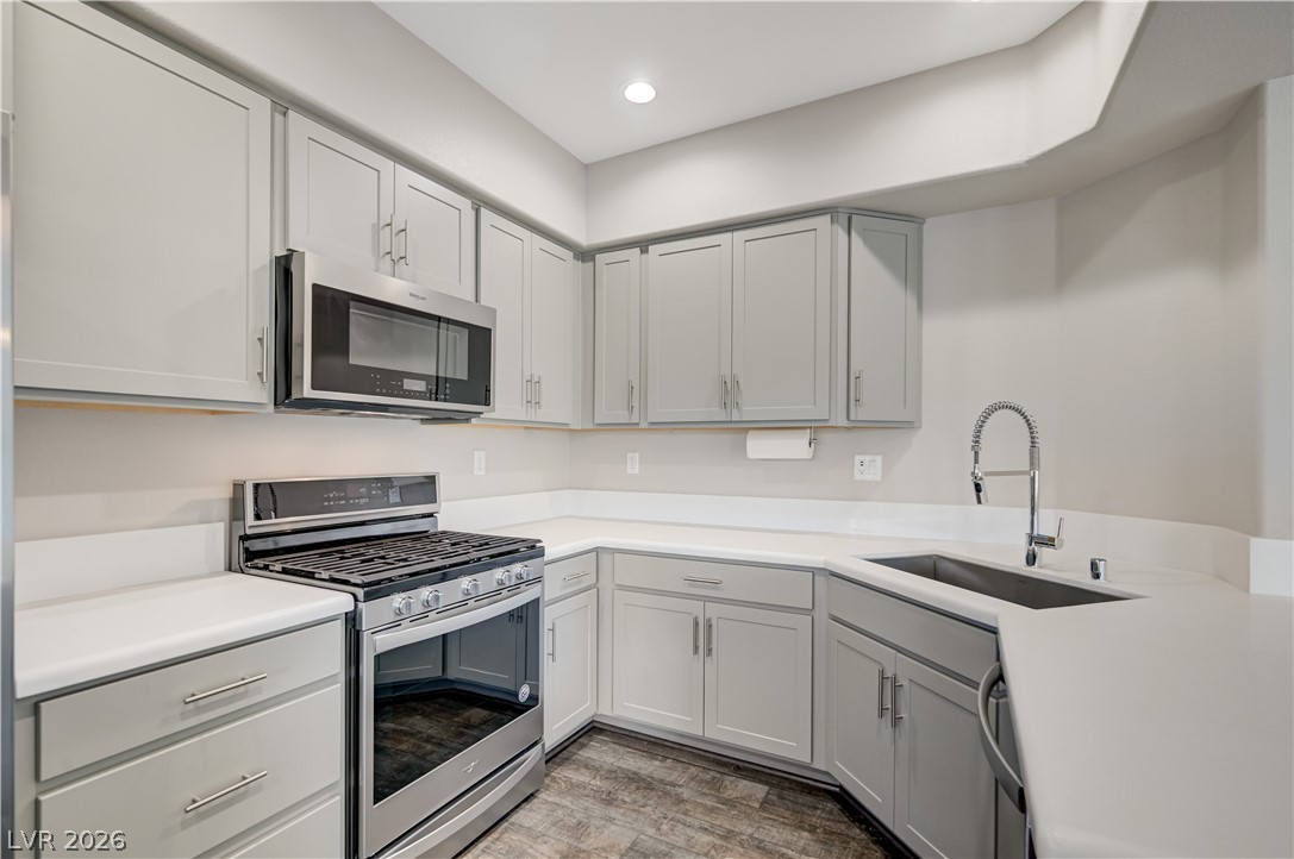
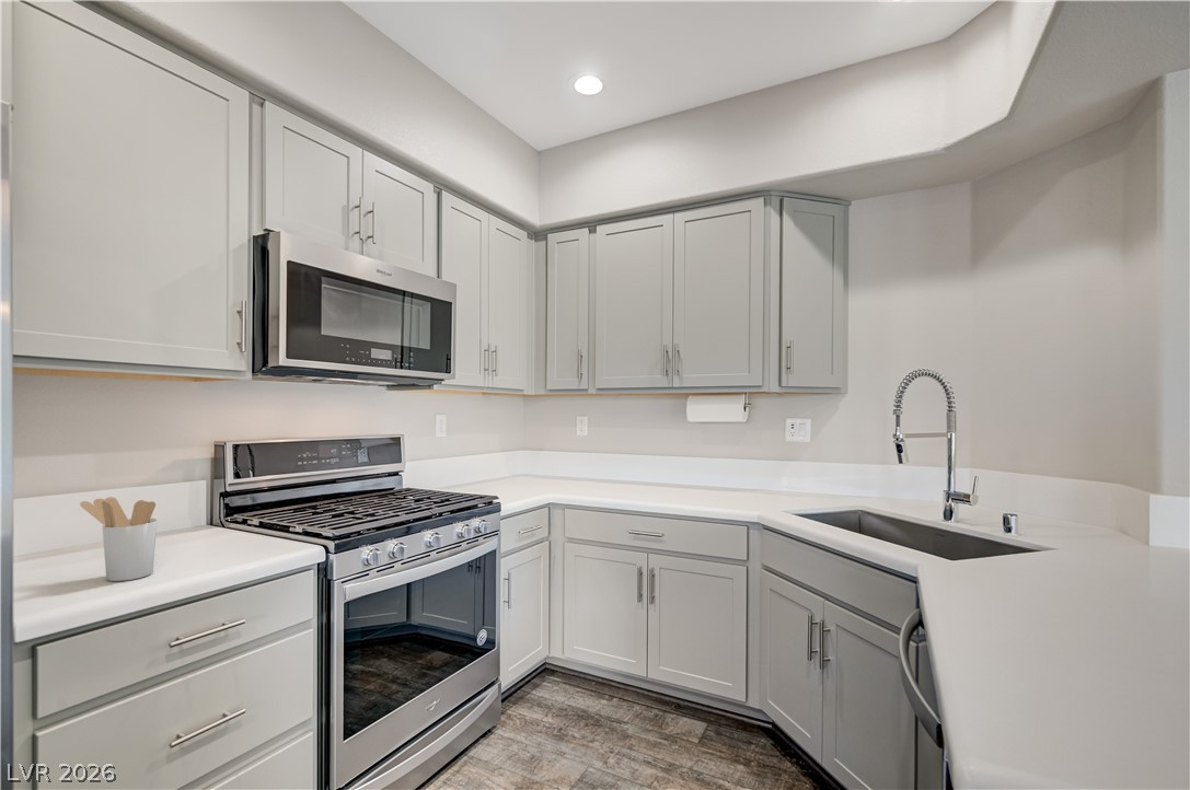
+ utensil holder (119, 535)
